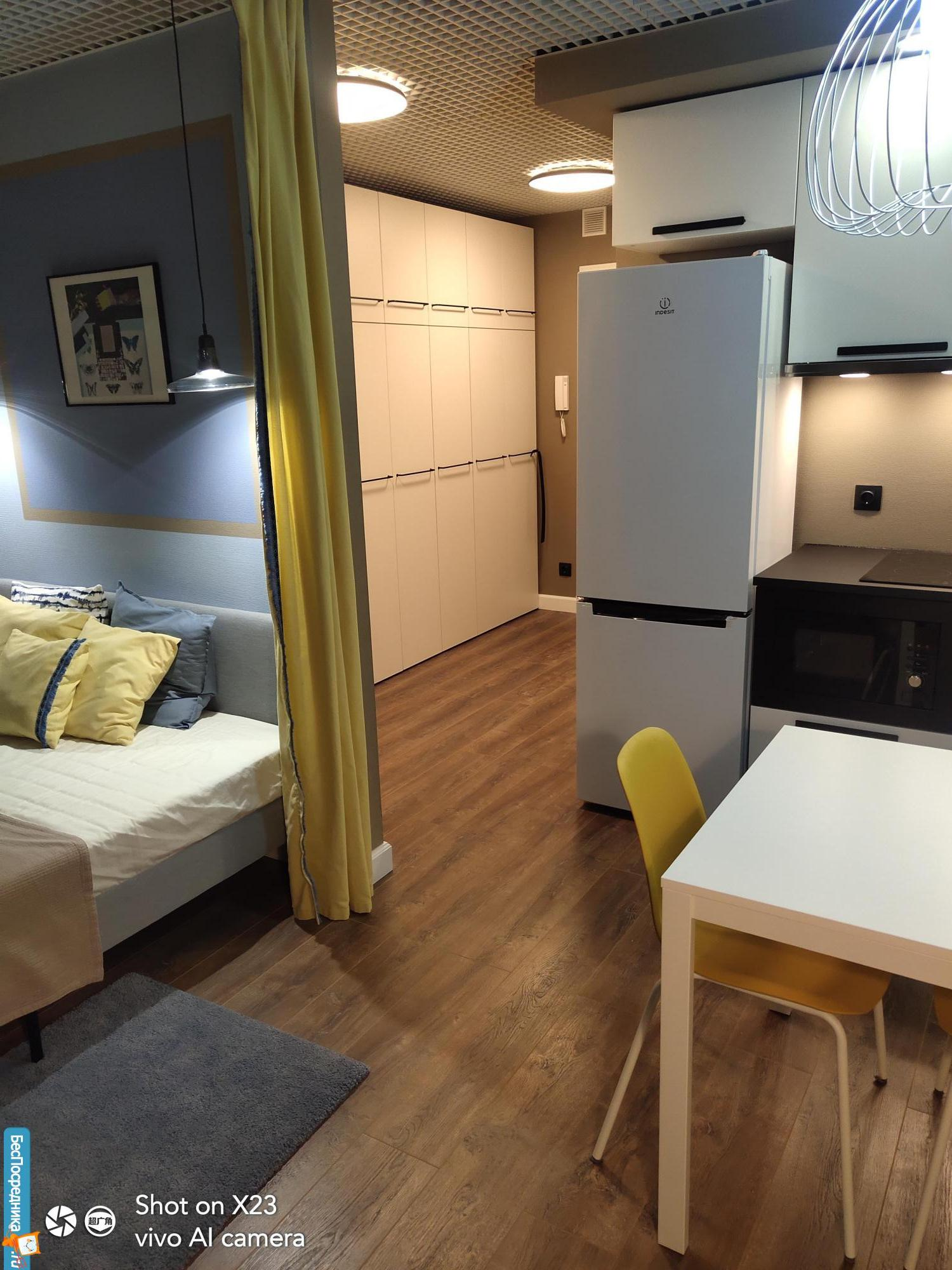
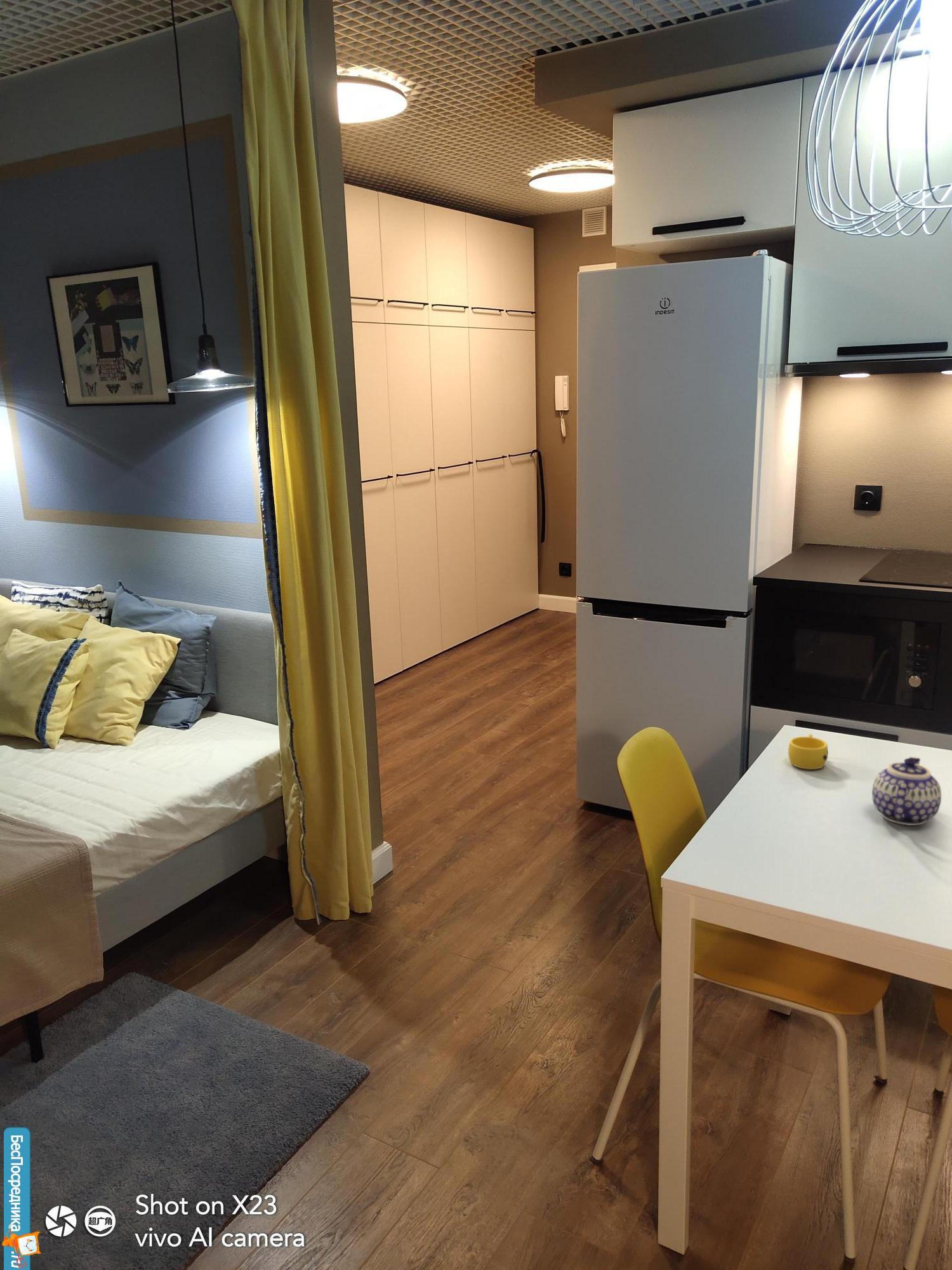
+ teapot (906, 787)
+ cup (808, 751)
